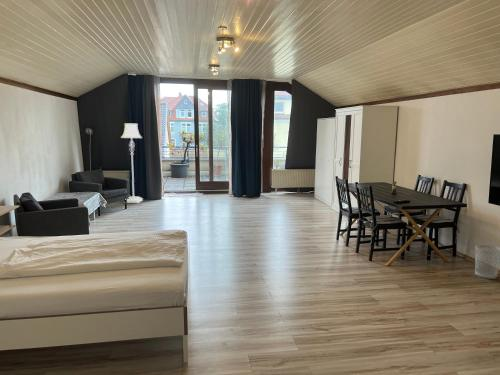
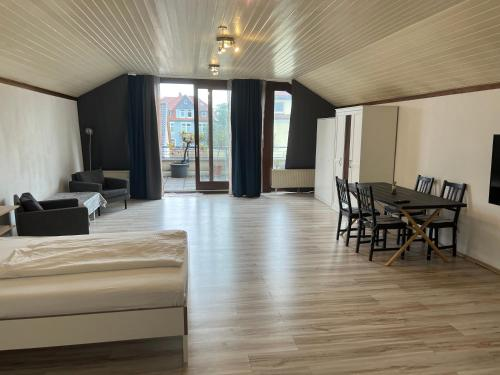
- wastebasket (487, 261)
- floor lamp (132, 163)
